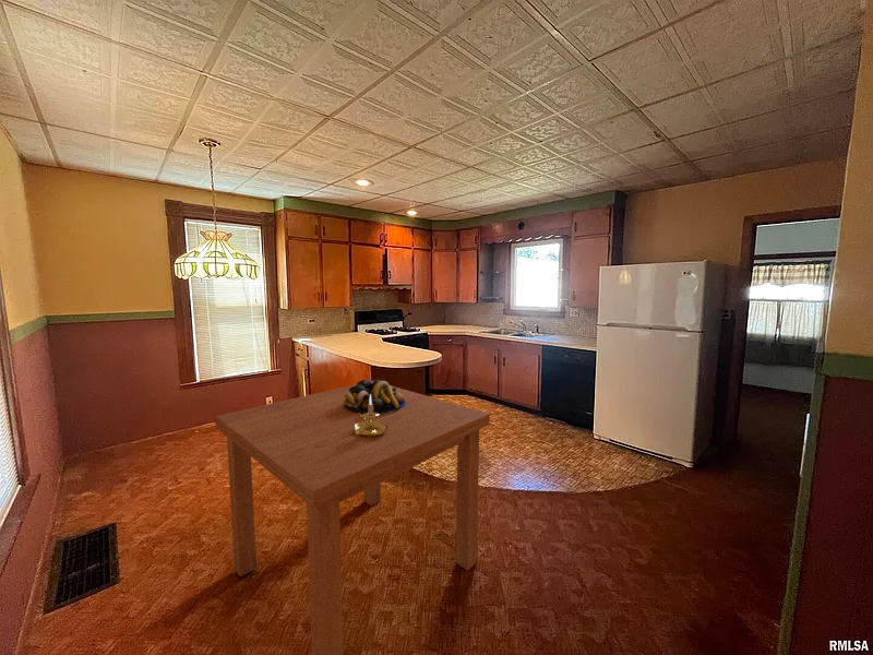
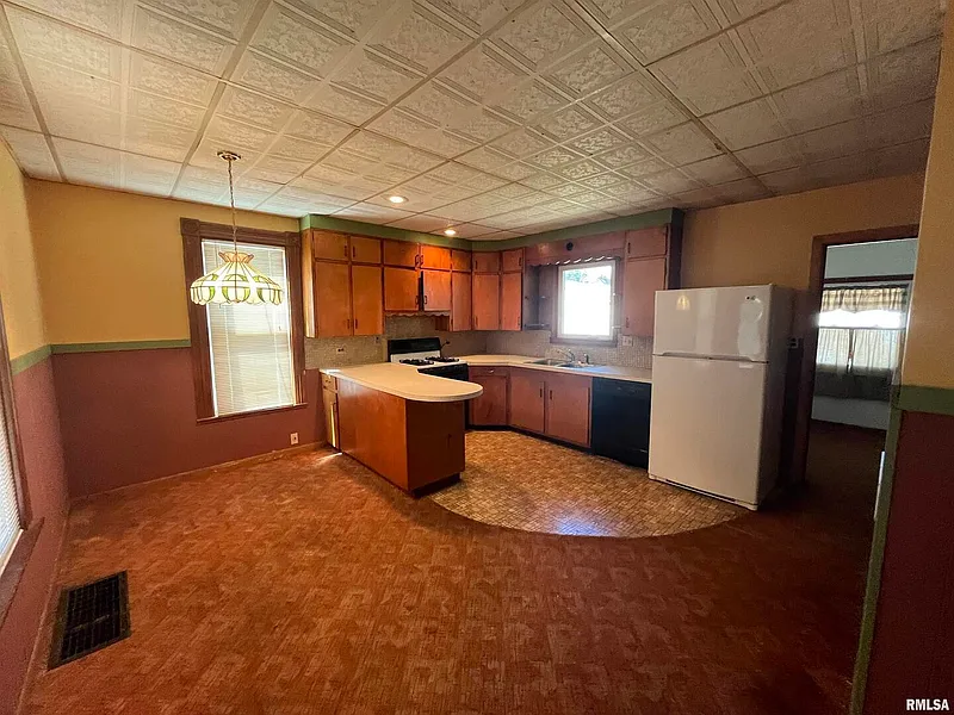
- dining table (356, 491)
- fruit bowl (375, 392)
- candle holder (369, 412)
